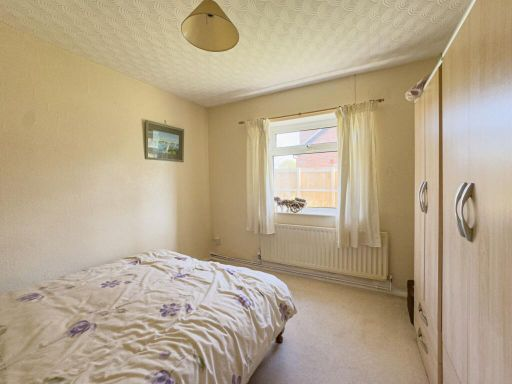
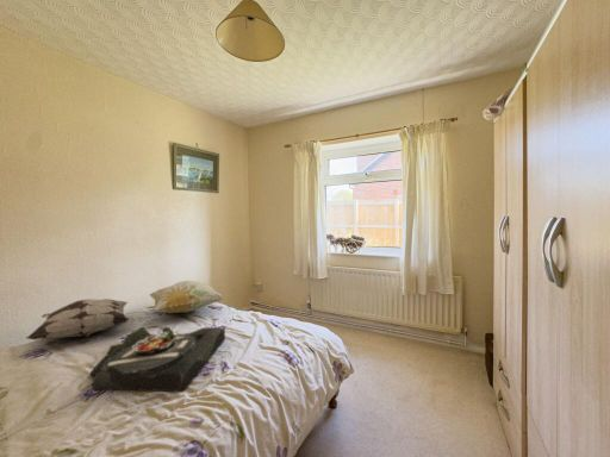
+ serving tray (158, 344)
+ decorative pillow (186, 295)
+ decorative pillow (85, 317)
